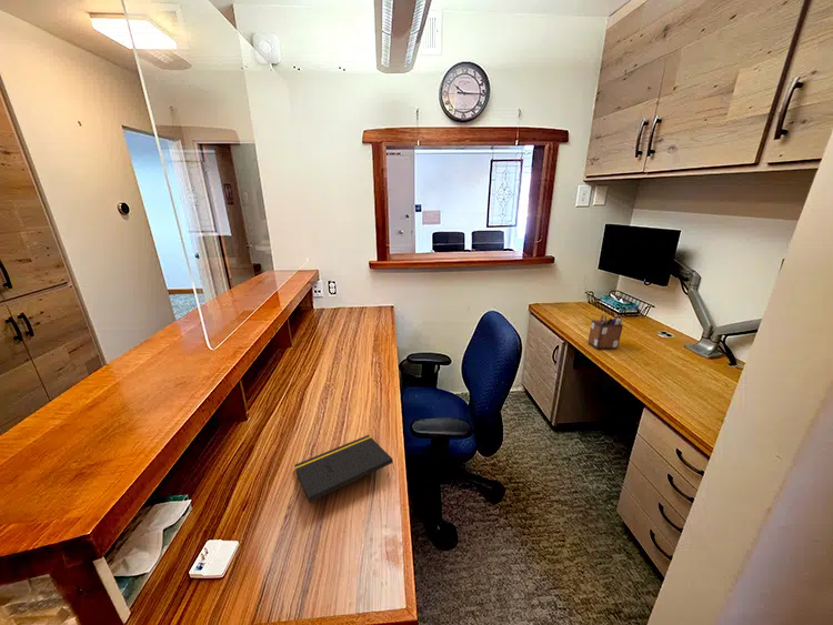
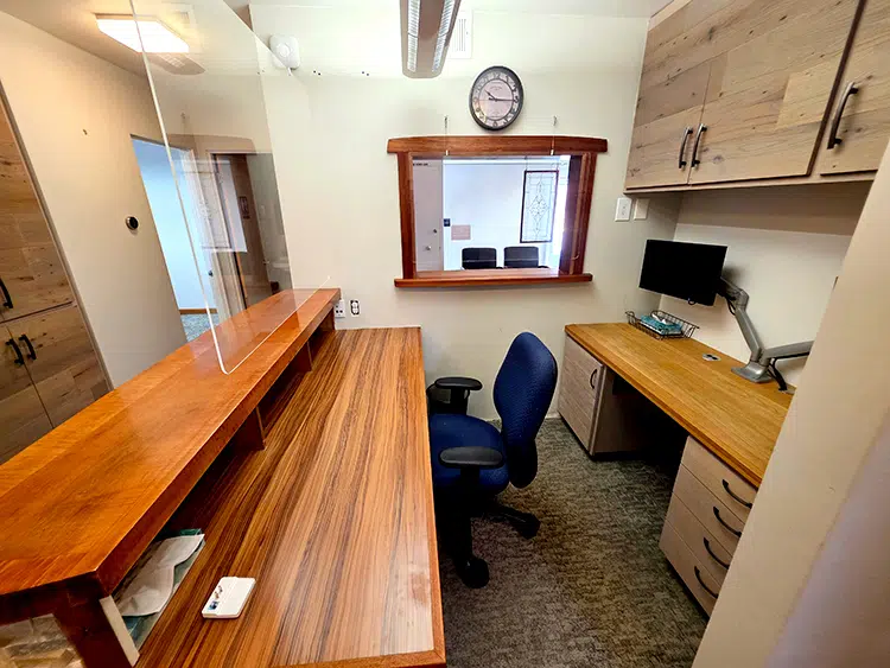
- desk organizer (605, 330)
- notepad (342, 464)
